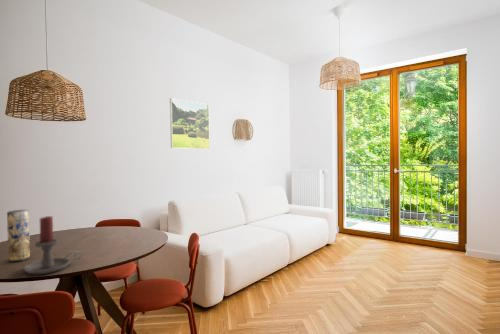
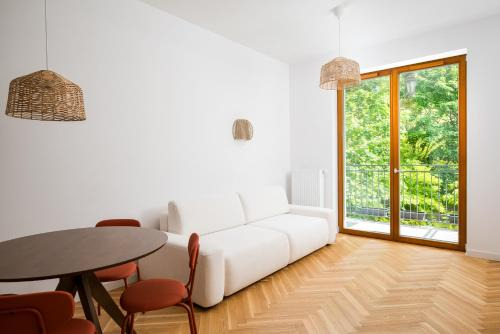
- vase (18, 235)
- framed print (190, 125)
- candle holder (53, 241)
